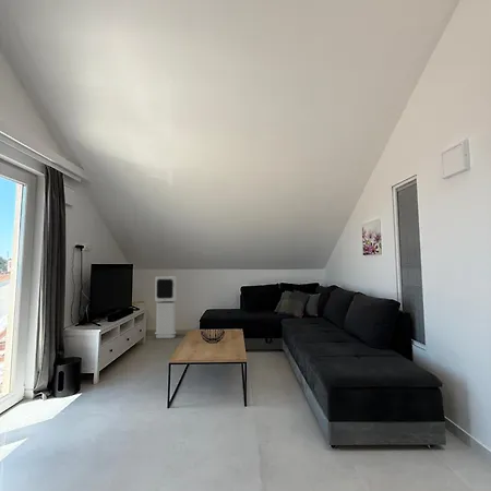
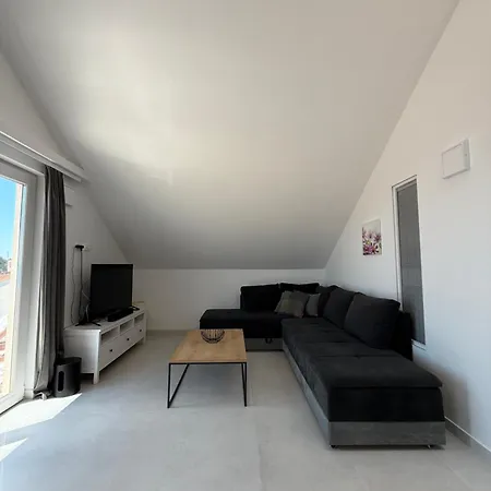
- air purifier (167, 306)
